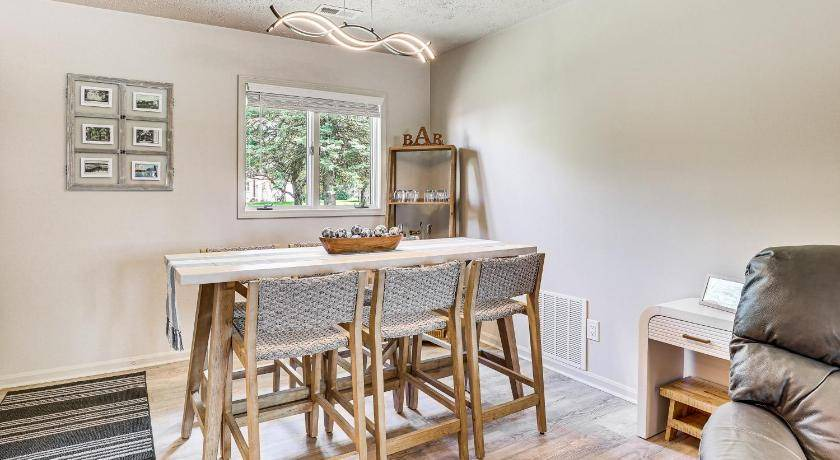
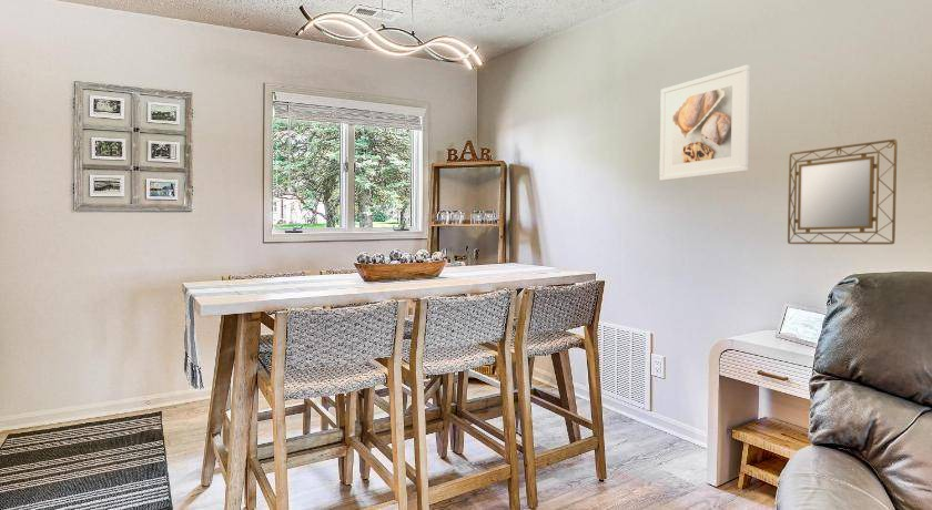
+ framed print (701, 126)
+ home mirror (835, 195)
